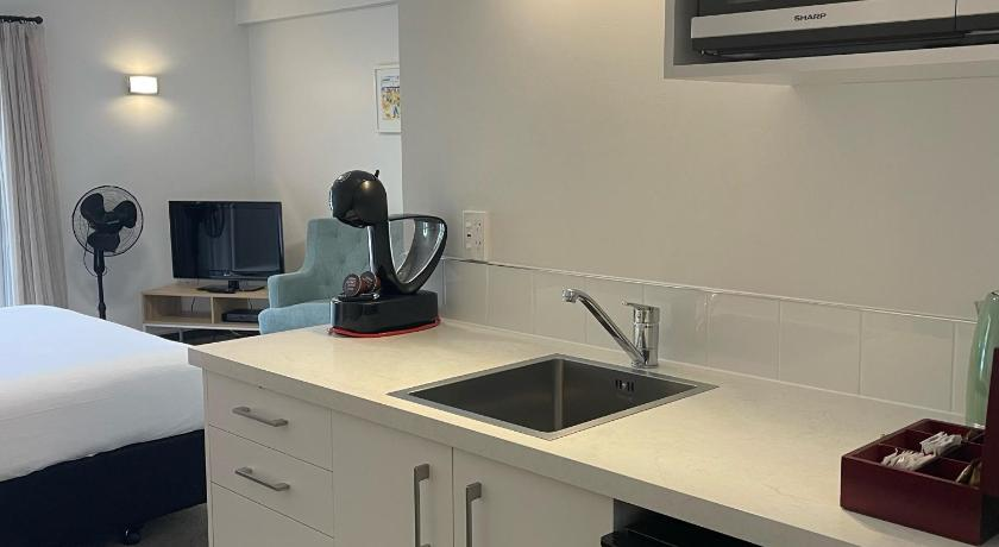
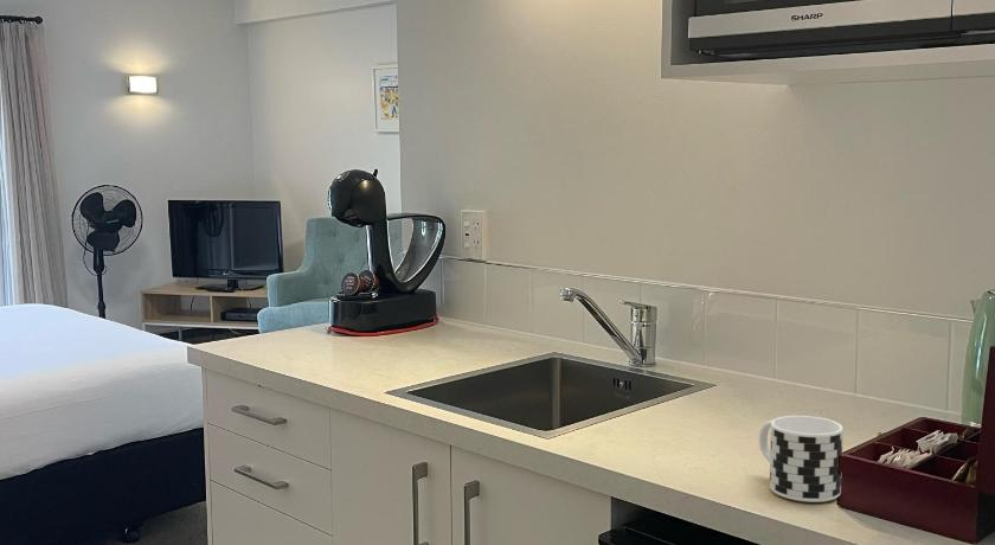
+ cup (796, 454)
